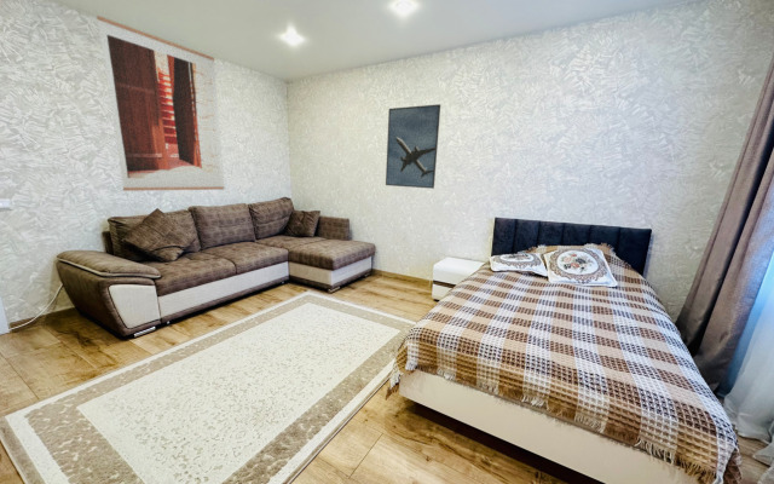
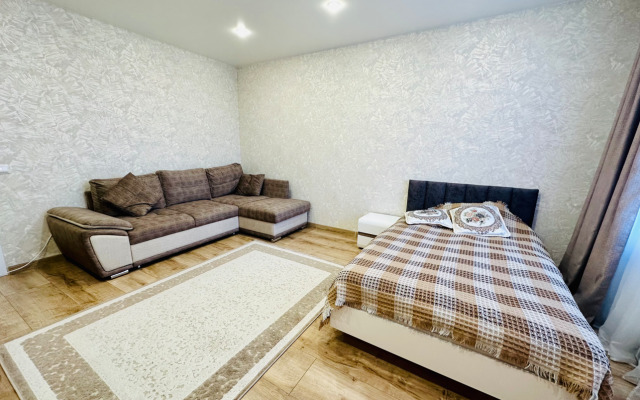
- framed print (410, 148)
- wall art (172, 119)
